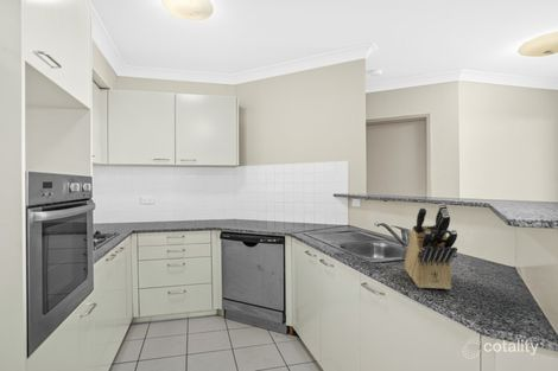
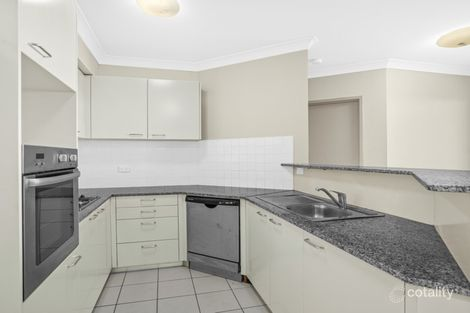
- knife block (427, 242)
